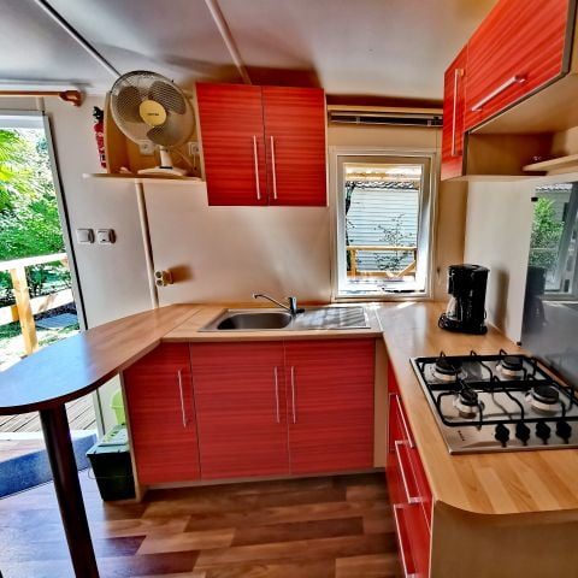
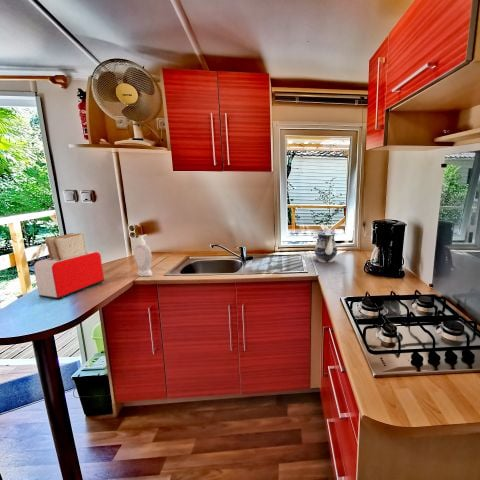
+ soap bottle (144, 255)
+ teapot (325, 243)
+ toaster (72, 262)
